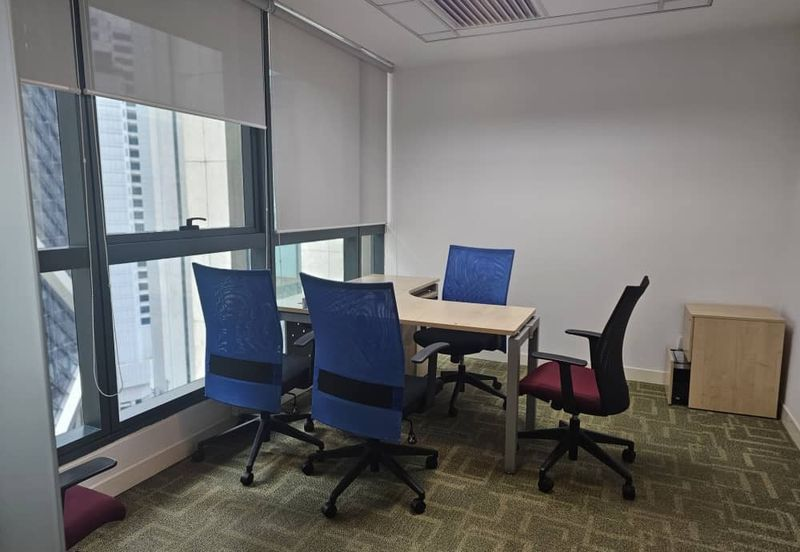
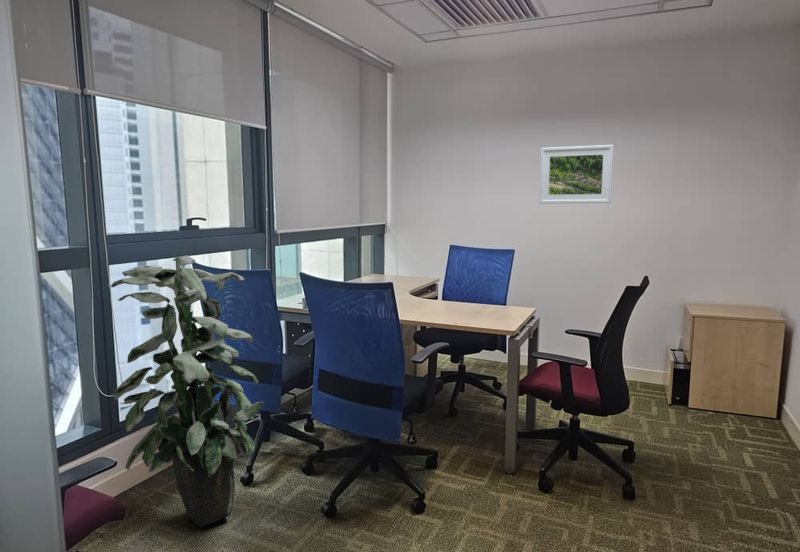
+ indoor plant (189, 389)
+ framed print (575, 175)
